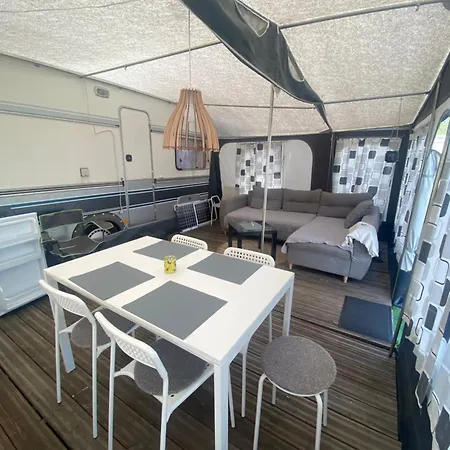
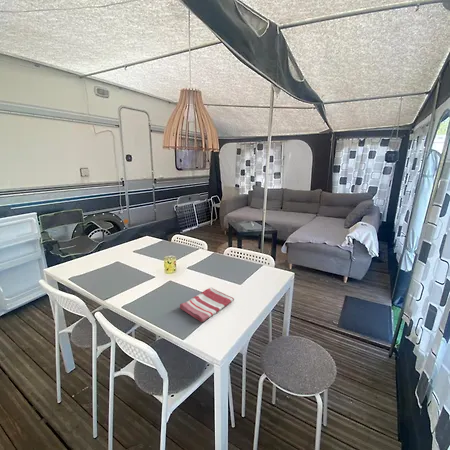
+ dish towel (207, 302)
